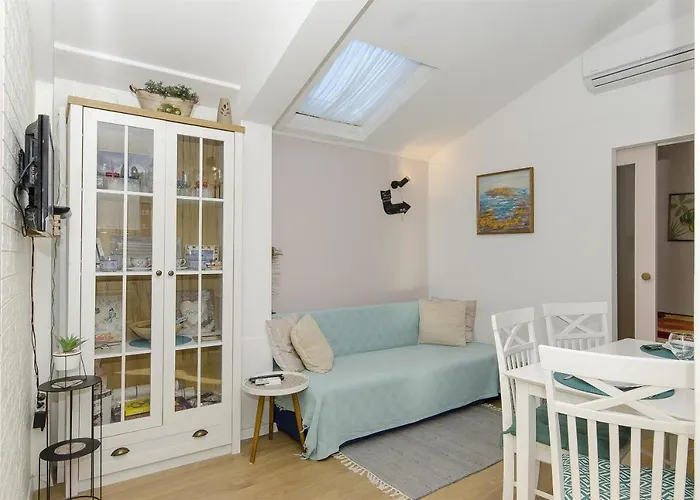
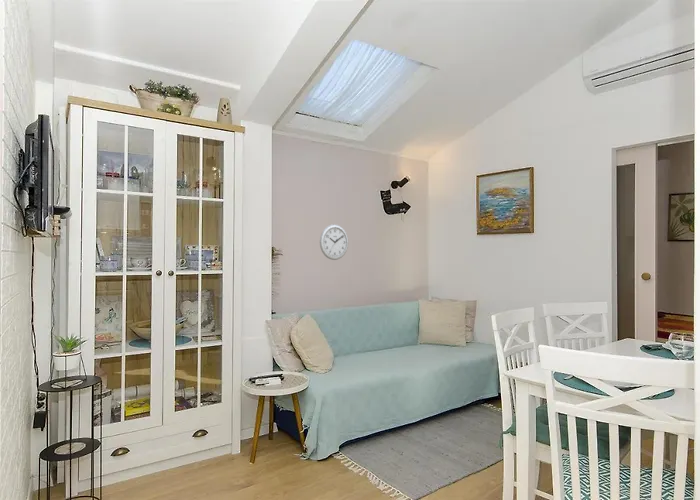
+ wall clock (334, 242)
